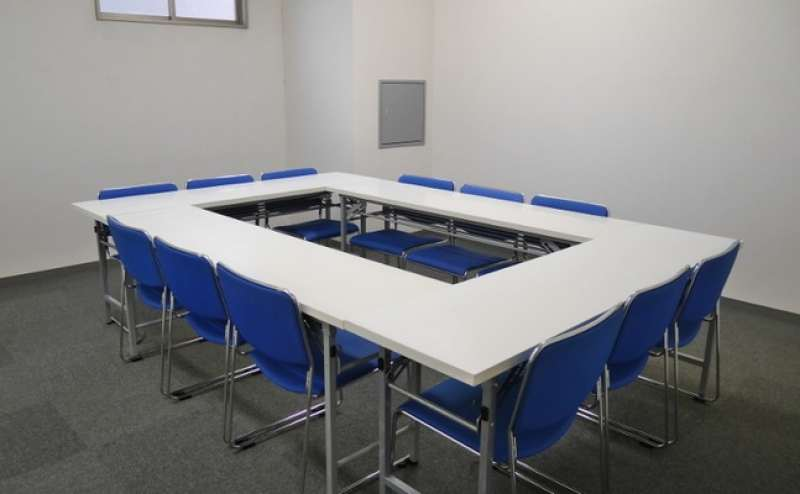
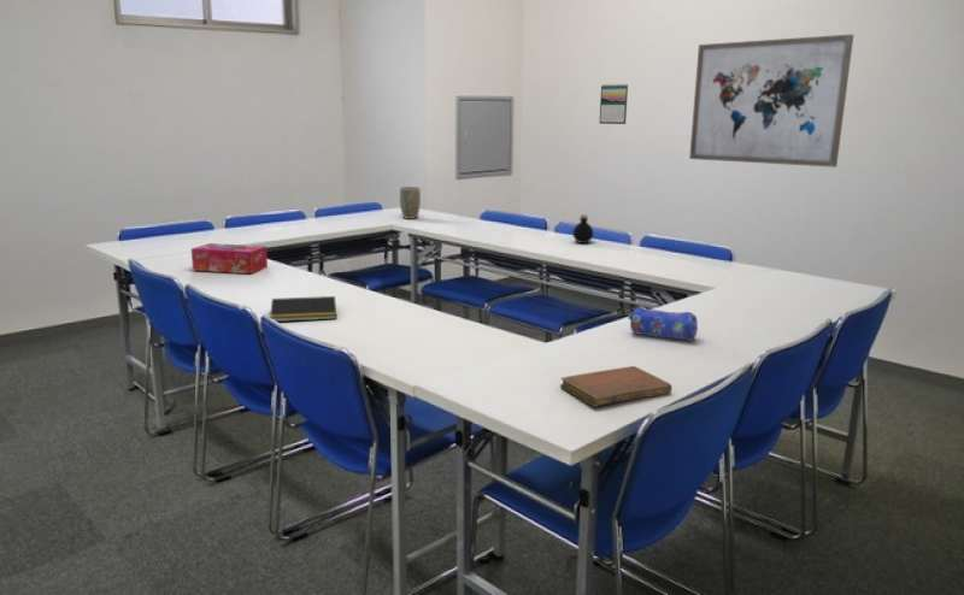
+ notepad (304, 308)
+ wall art (763, 102)
+ calendar (613, 104)
+ bottle (583, 229)
+ plant pot (410, 202)
+ notebook (615, 384)
+ tissue box (229, 258)
+ pencil case (663, 322)
